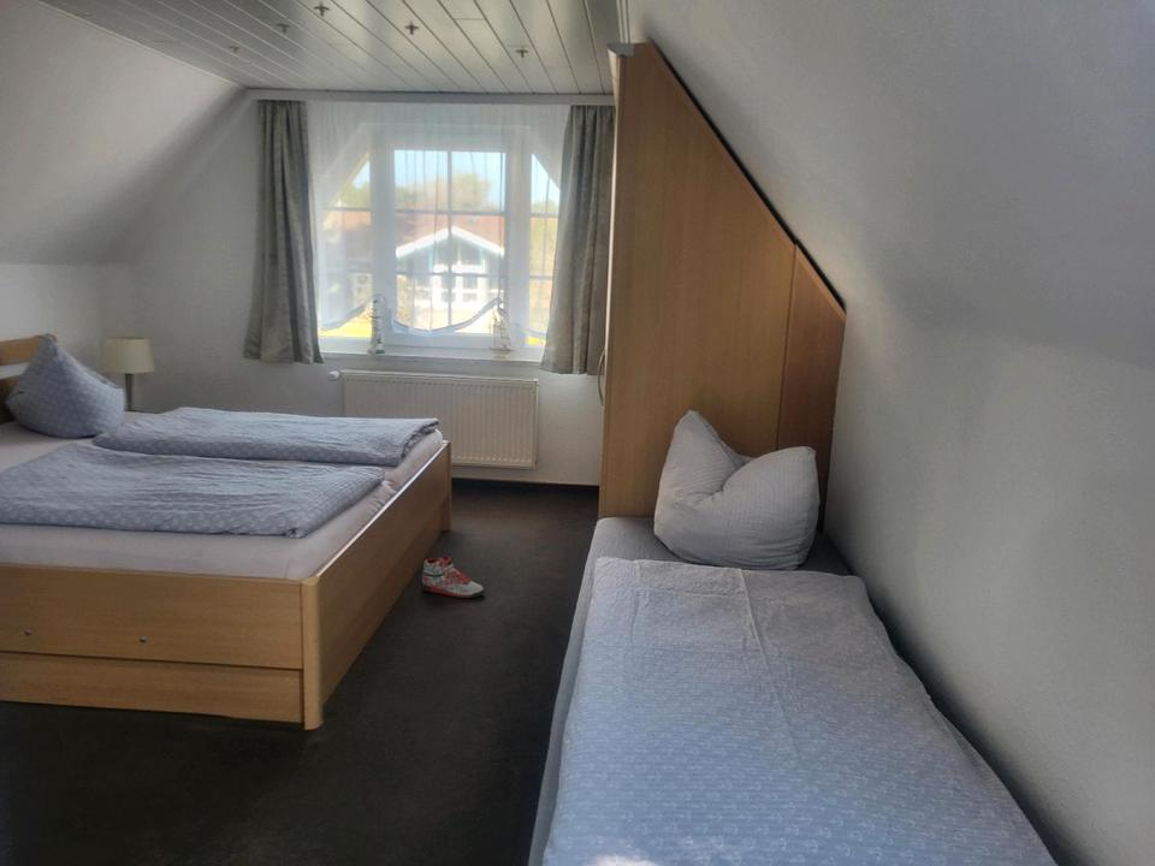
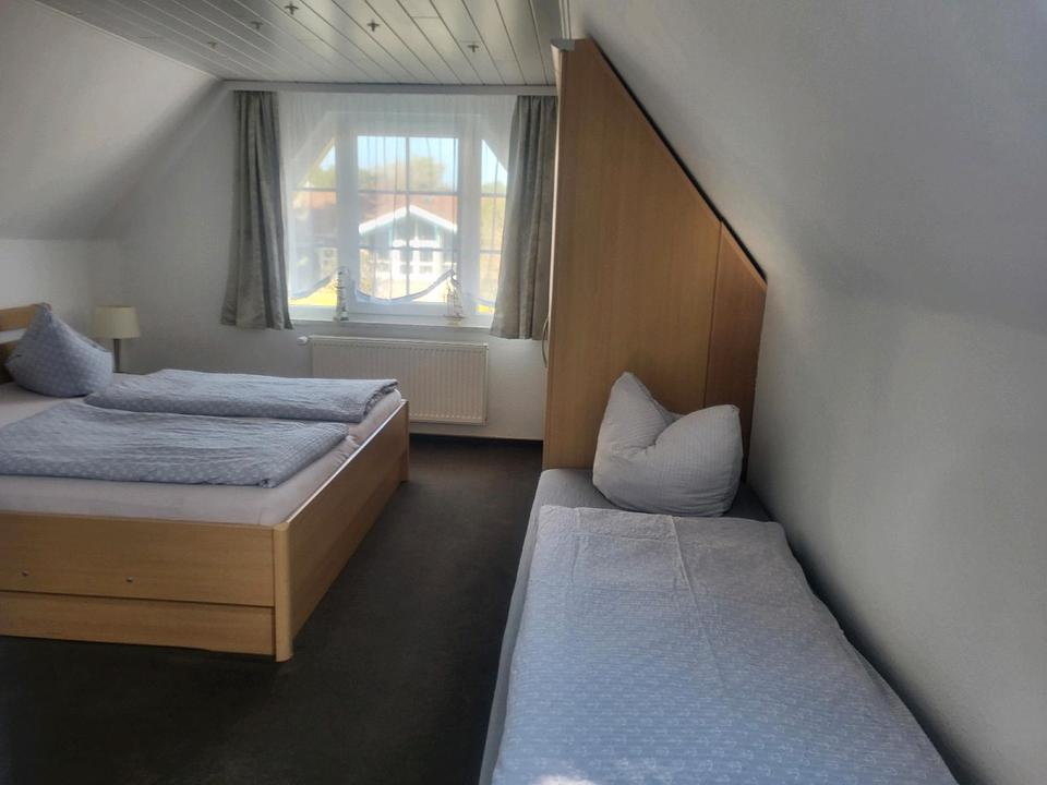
- sneaker (452, 575)
